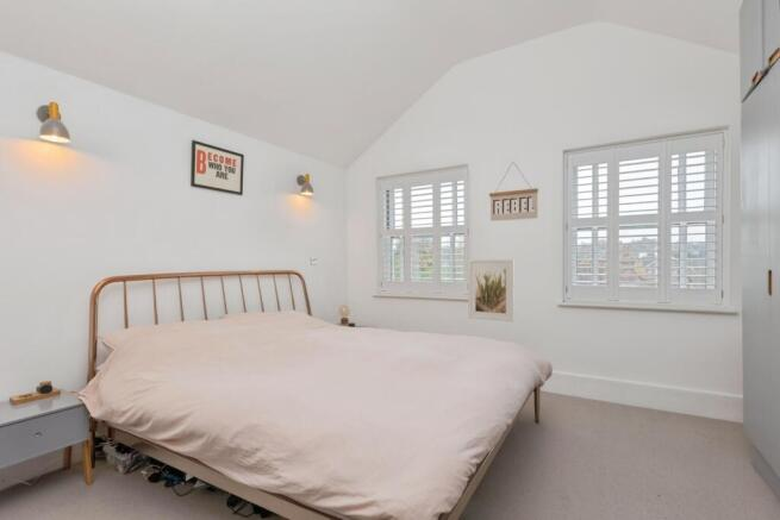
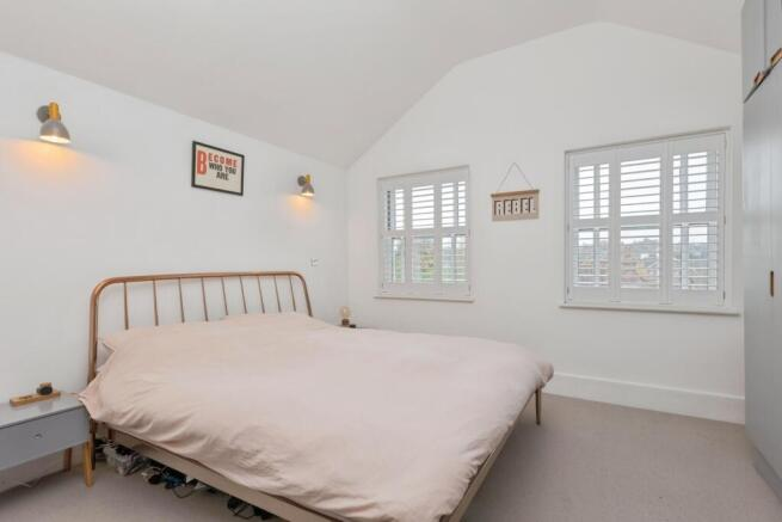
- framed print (491, 289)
